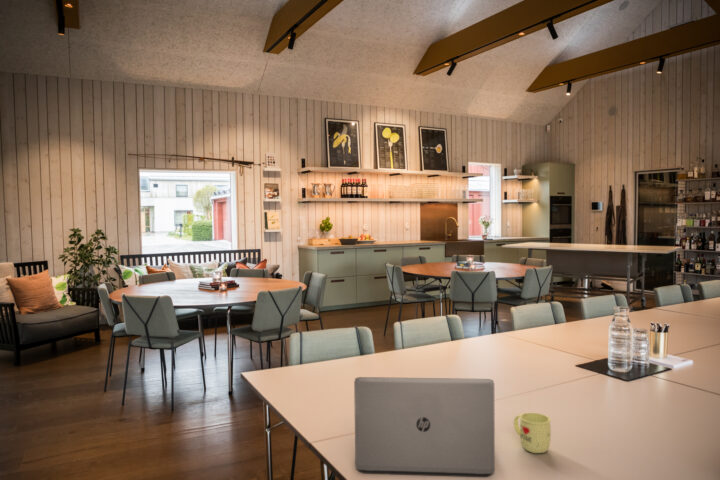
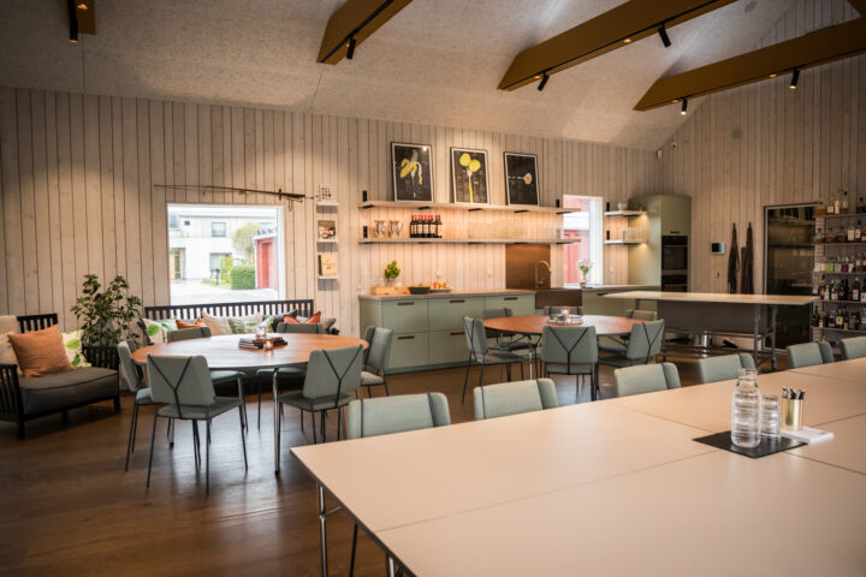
- laptop (422, 411)
- mug (529, 431)
